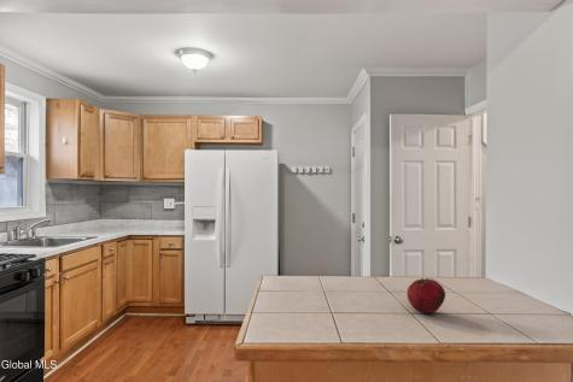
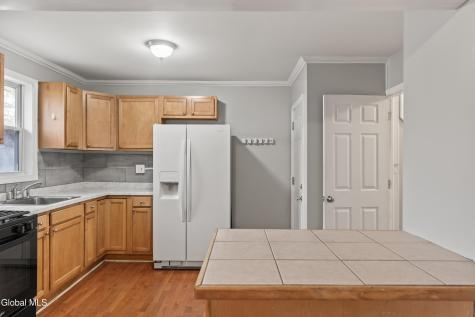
- fruit (425, 294)
